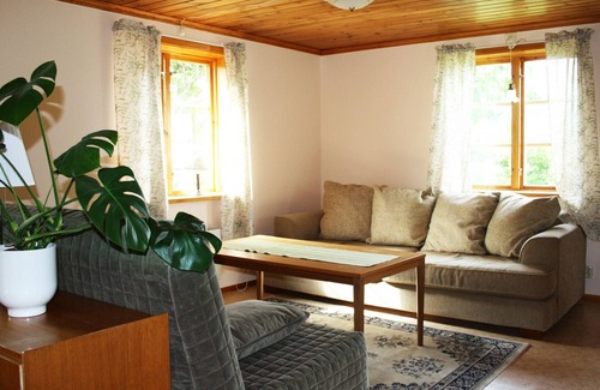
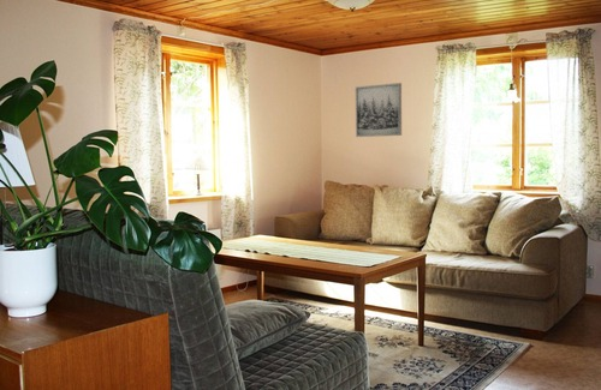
+ wall art (377, 110)
